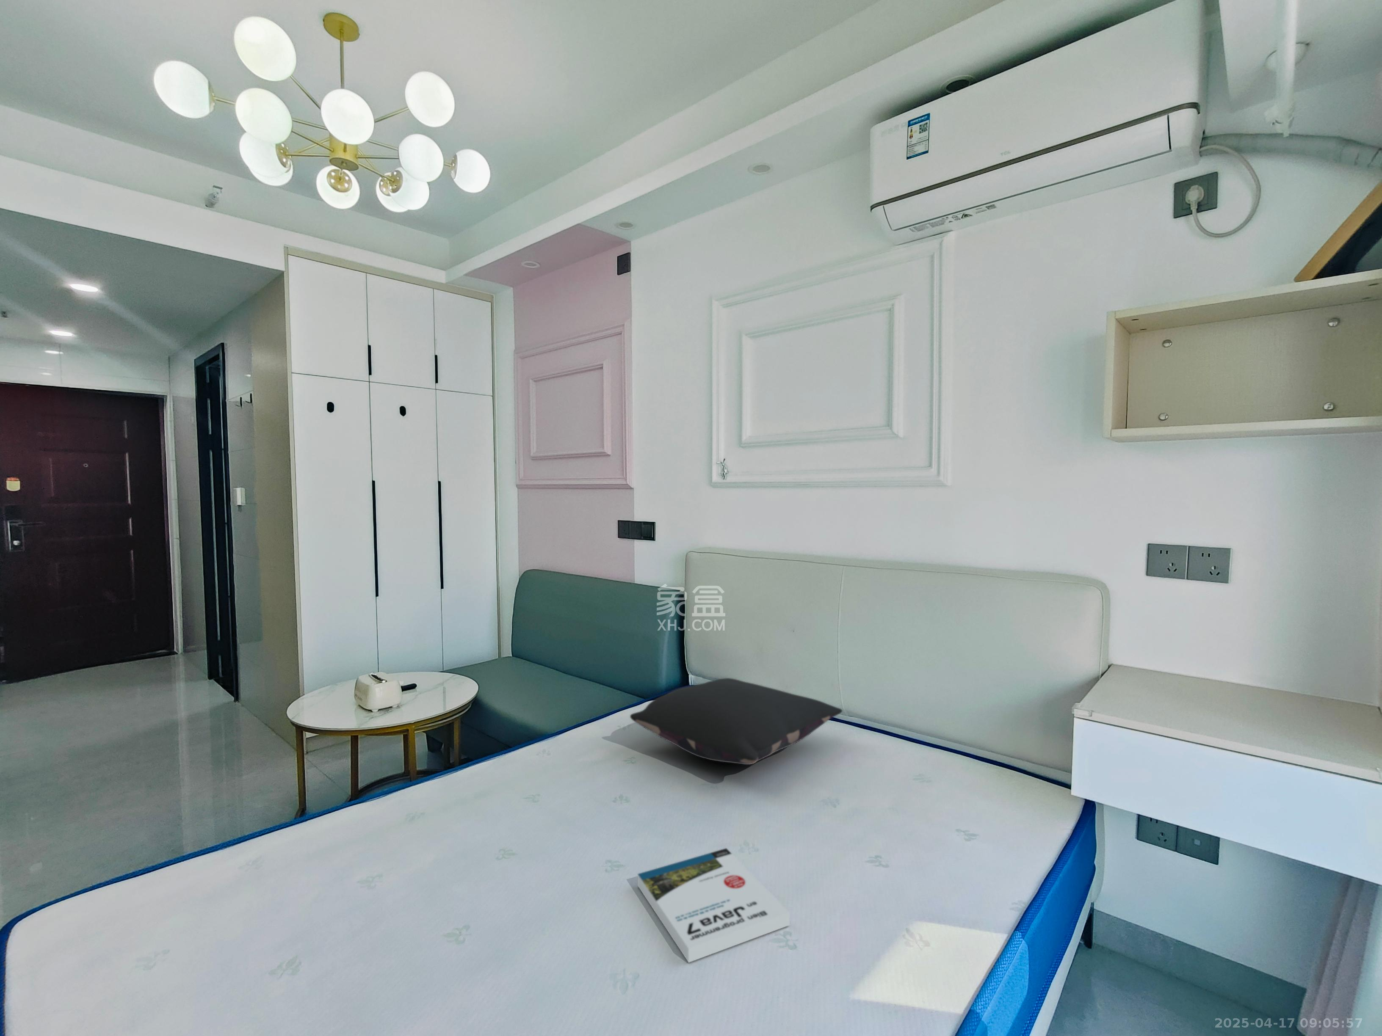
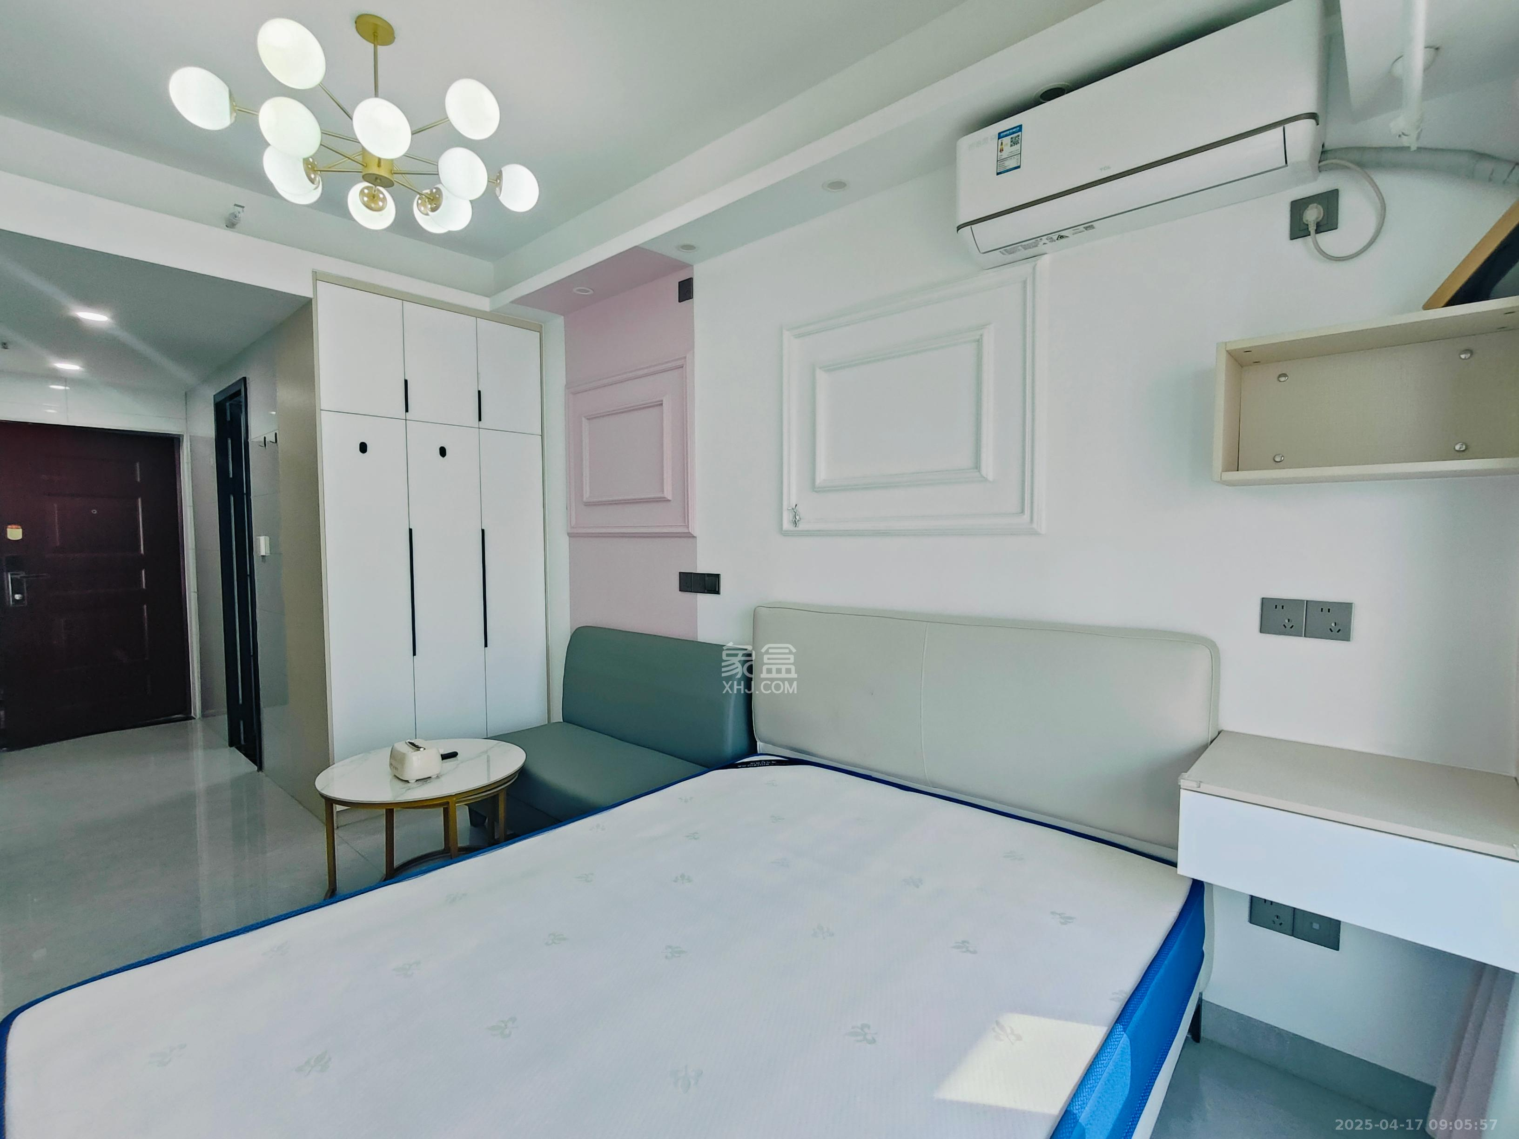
- pillow (738, 716)
- book (709, 898)
